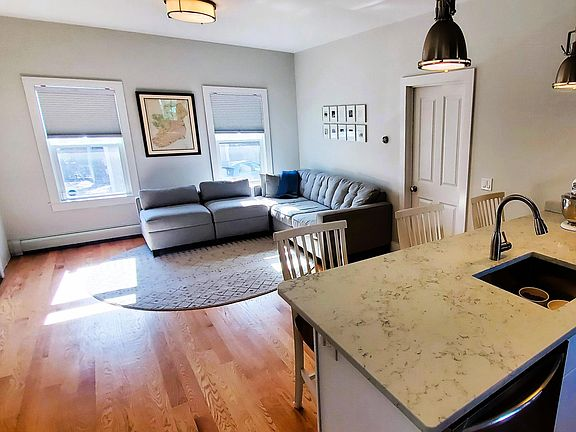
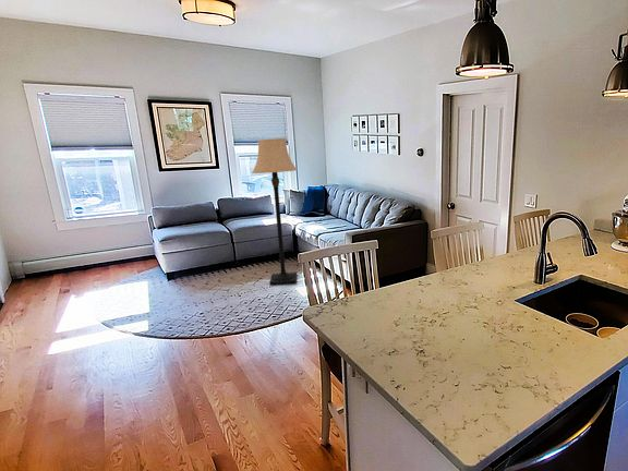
+ lamp (278, 212)
